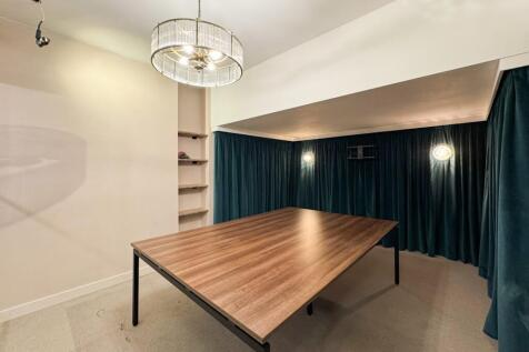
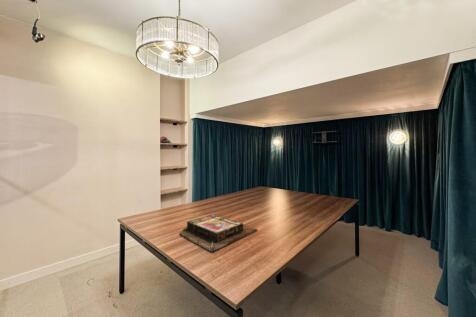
+ board game (216, 228)
